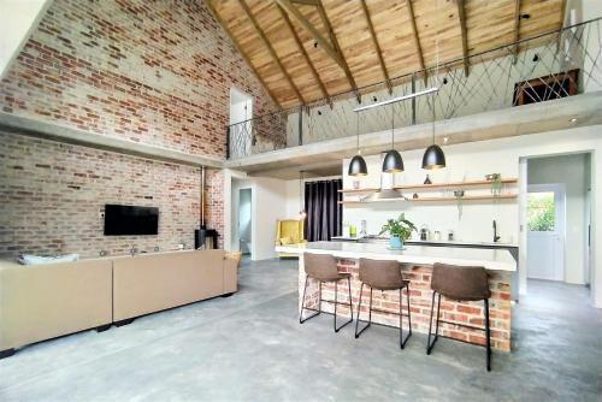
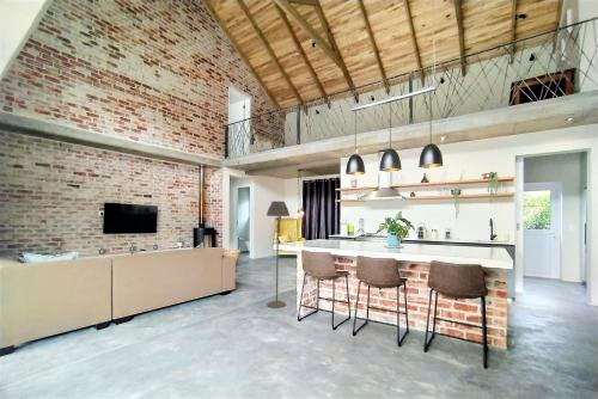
+ floor lamp (277, 252)
